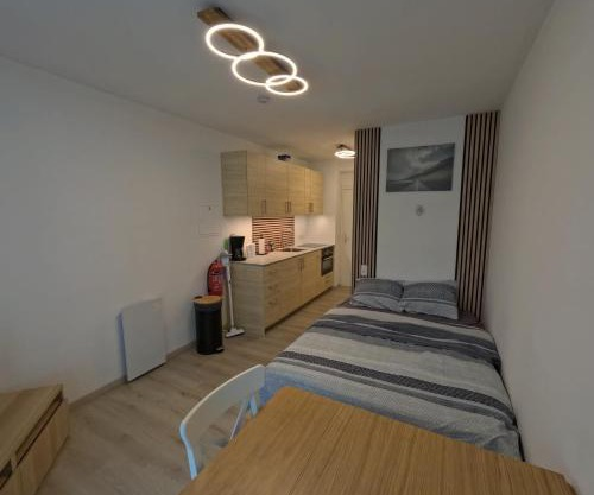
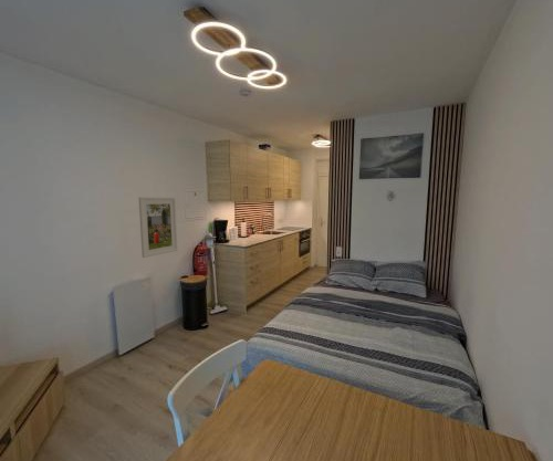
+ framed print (159, 226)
